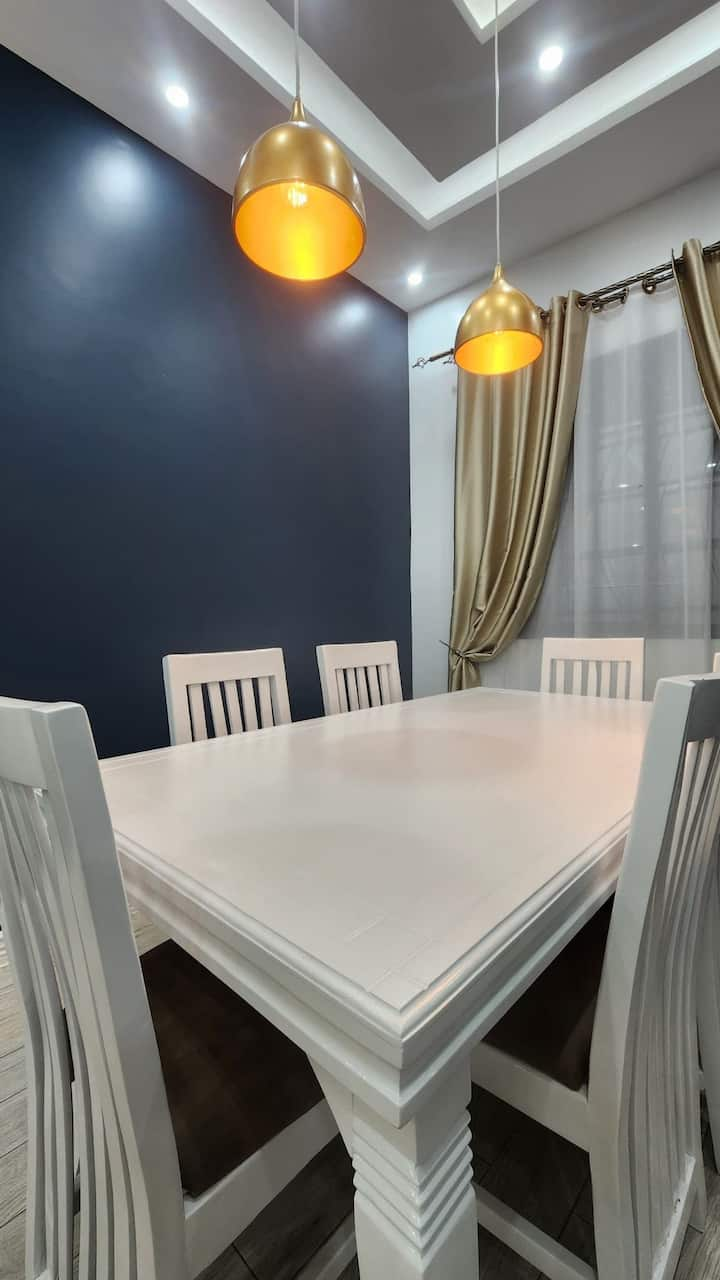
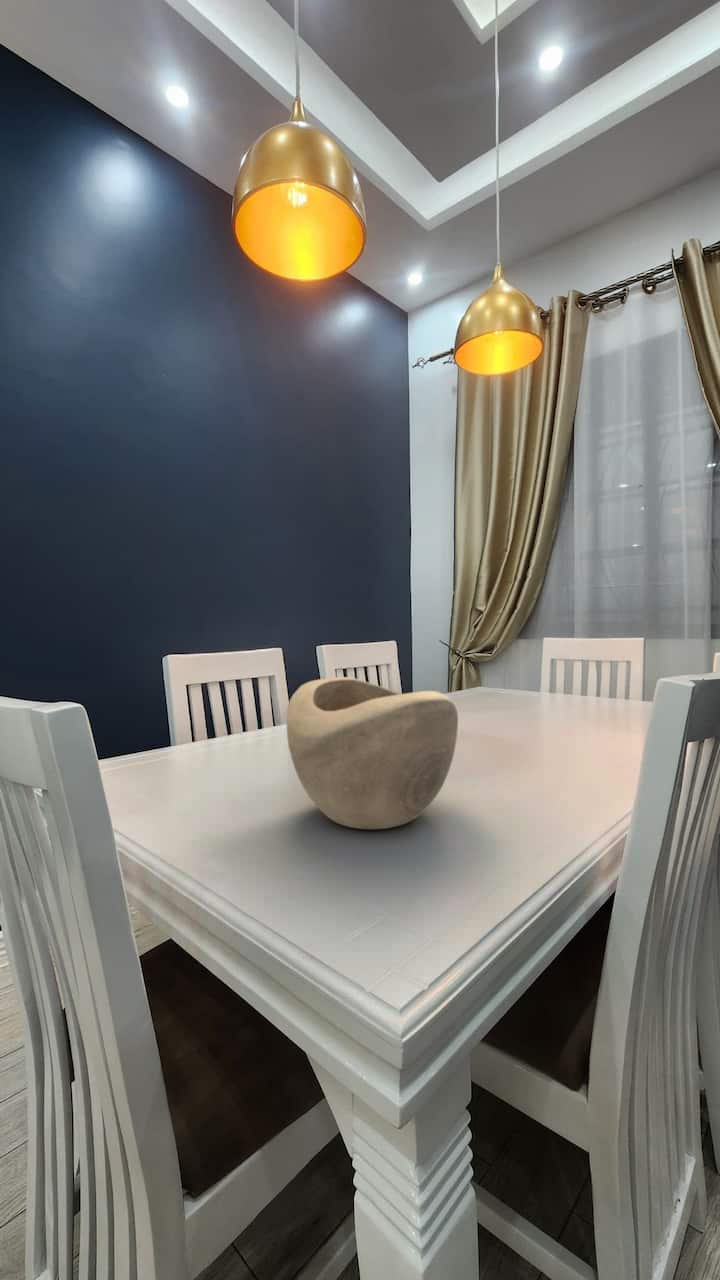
+ decorative bowl (372, 748)
